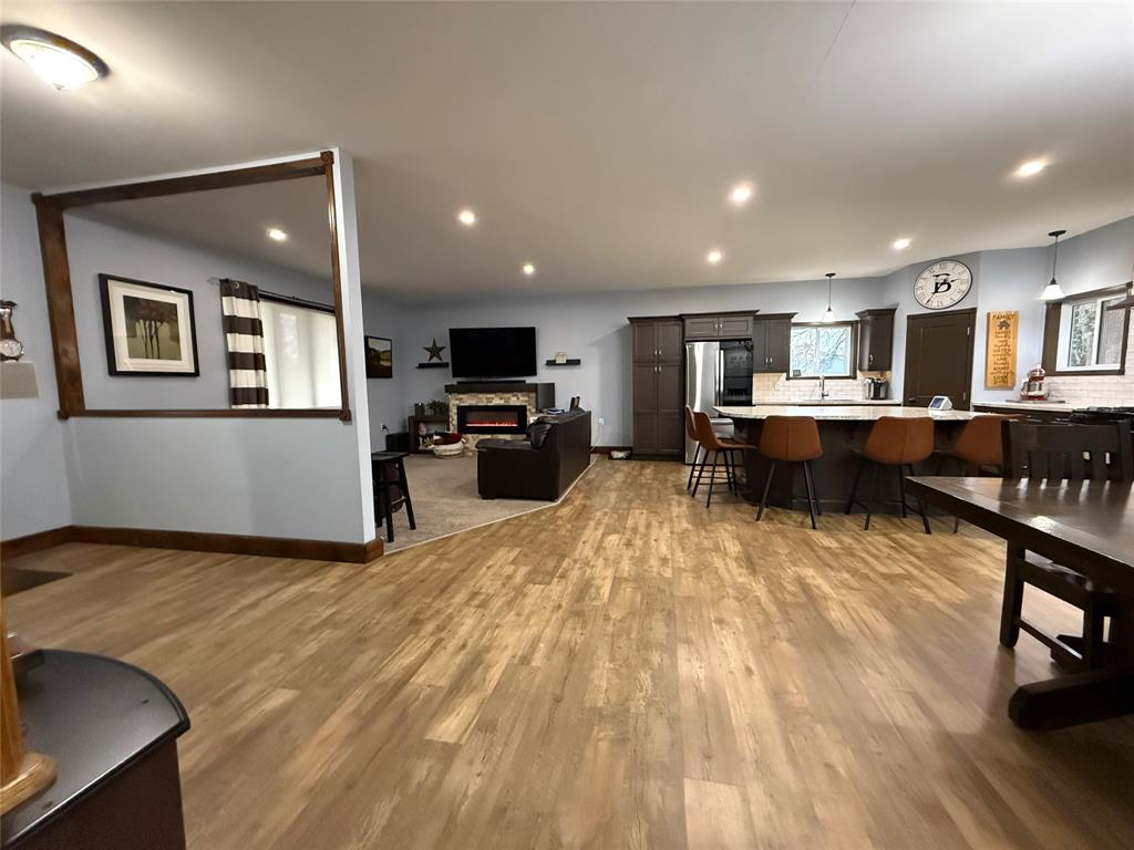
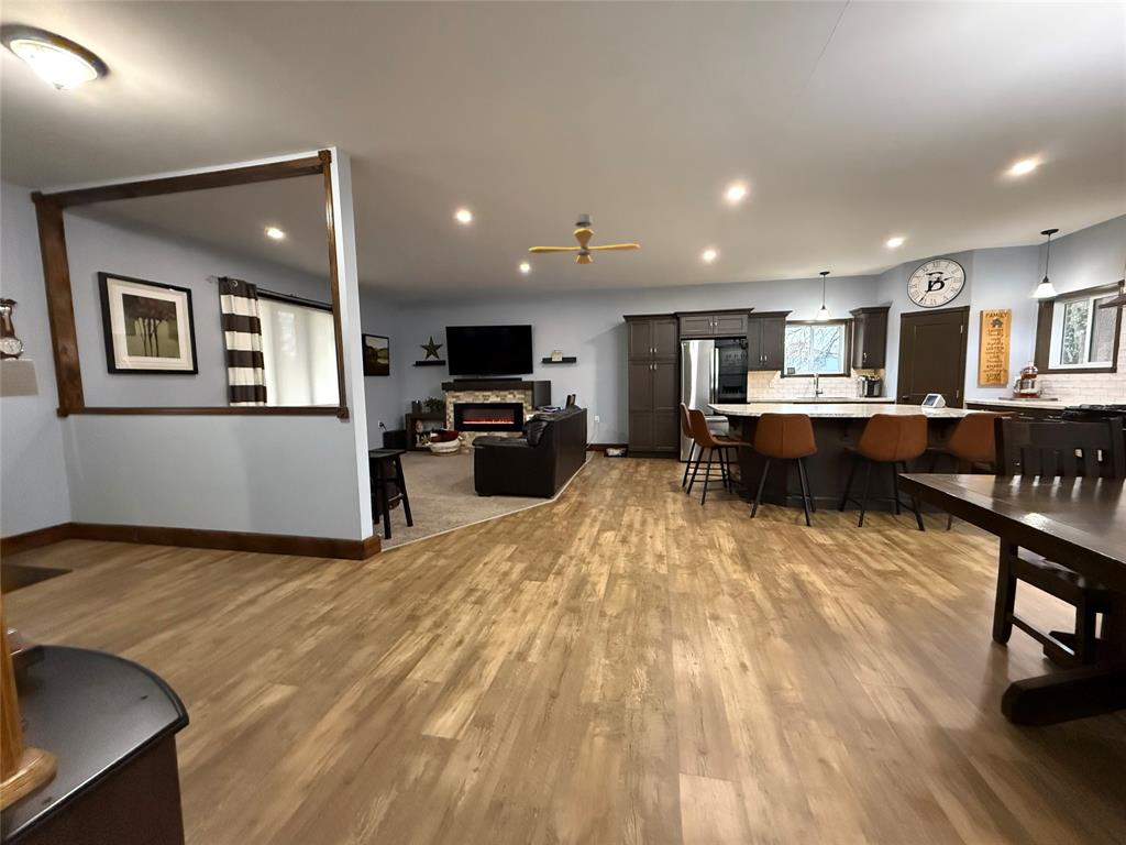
+ ceiling fan (583, 235)
